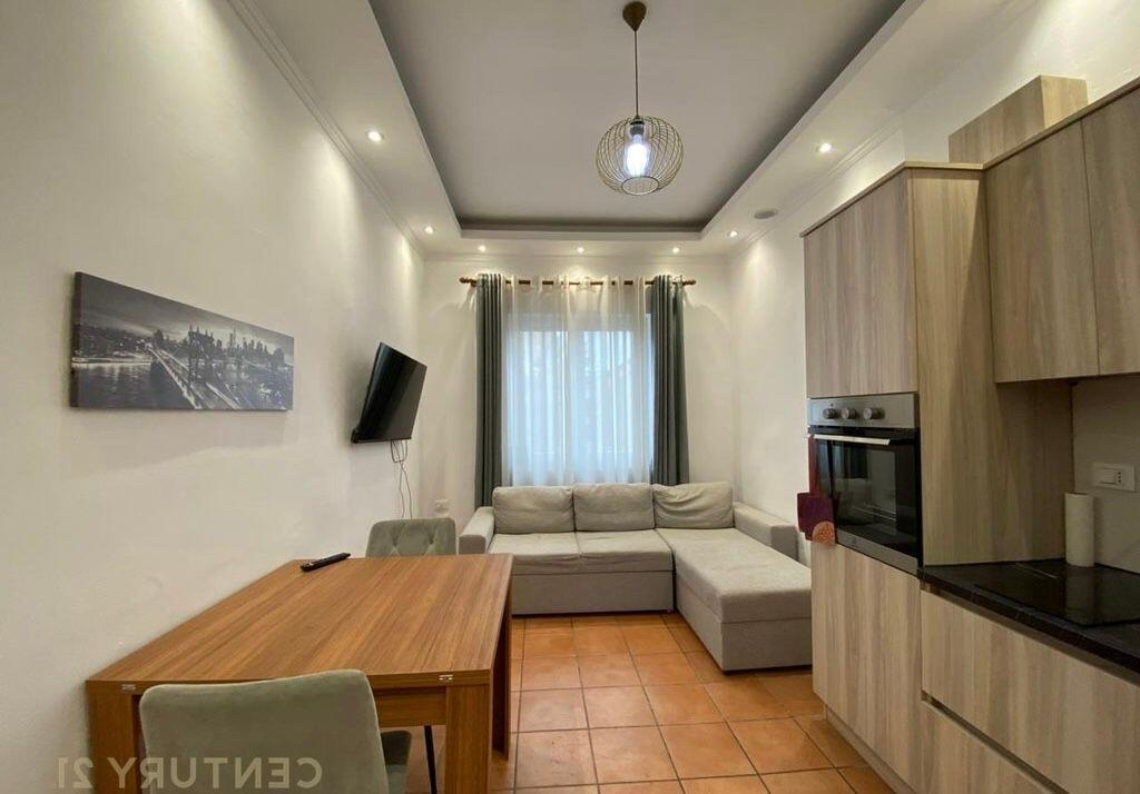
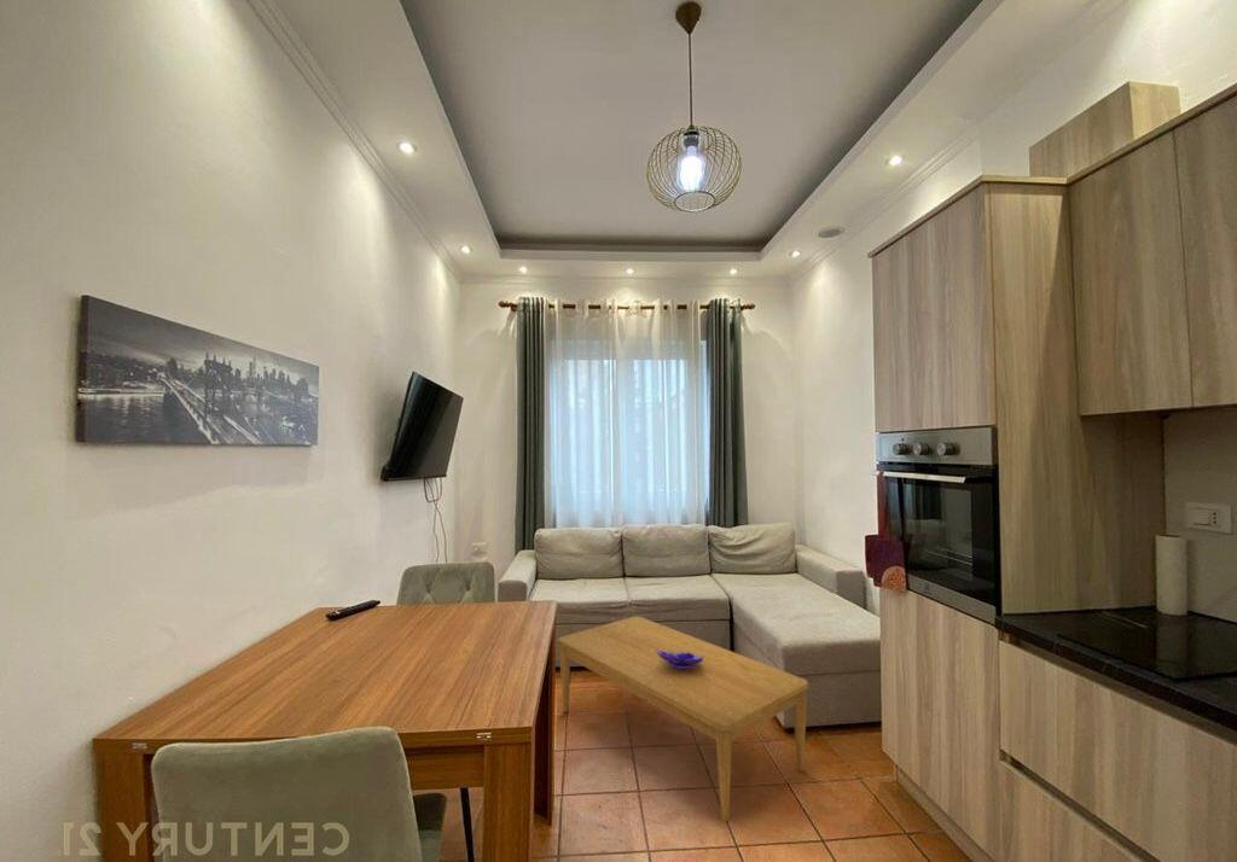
+ coffee table (670, 697)
+ decorative bowl (683, 654)
